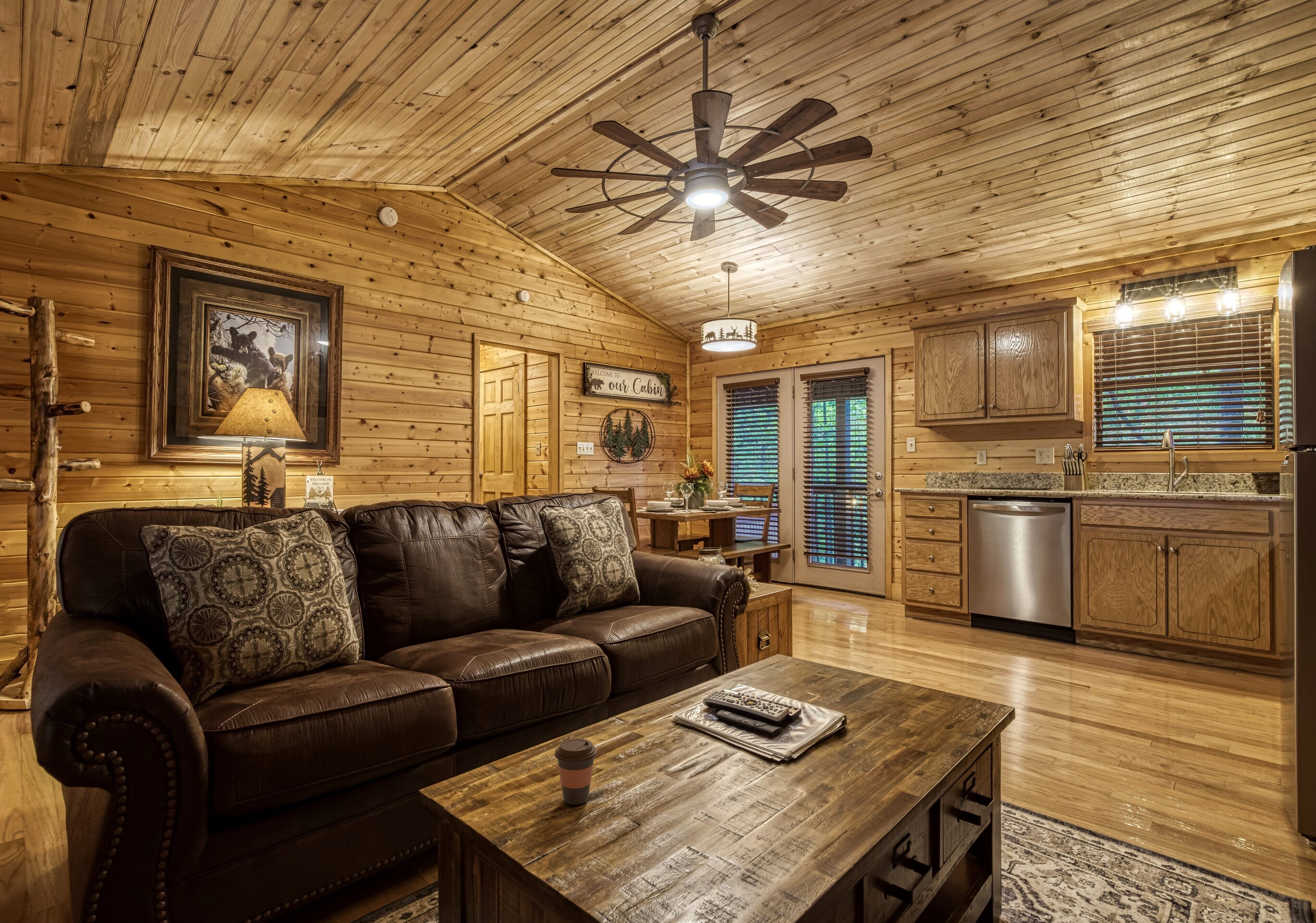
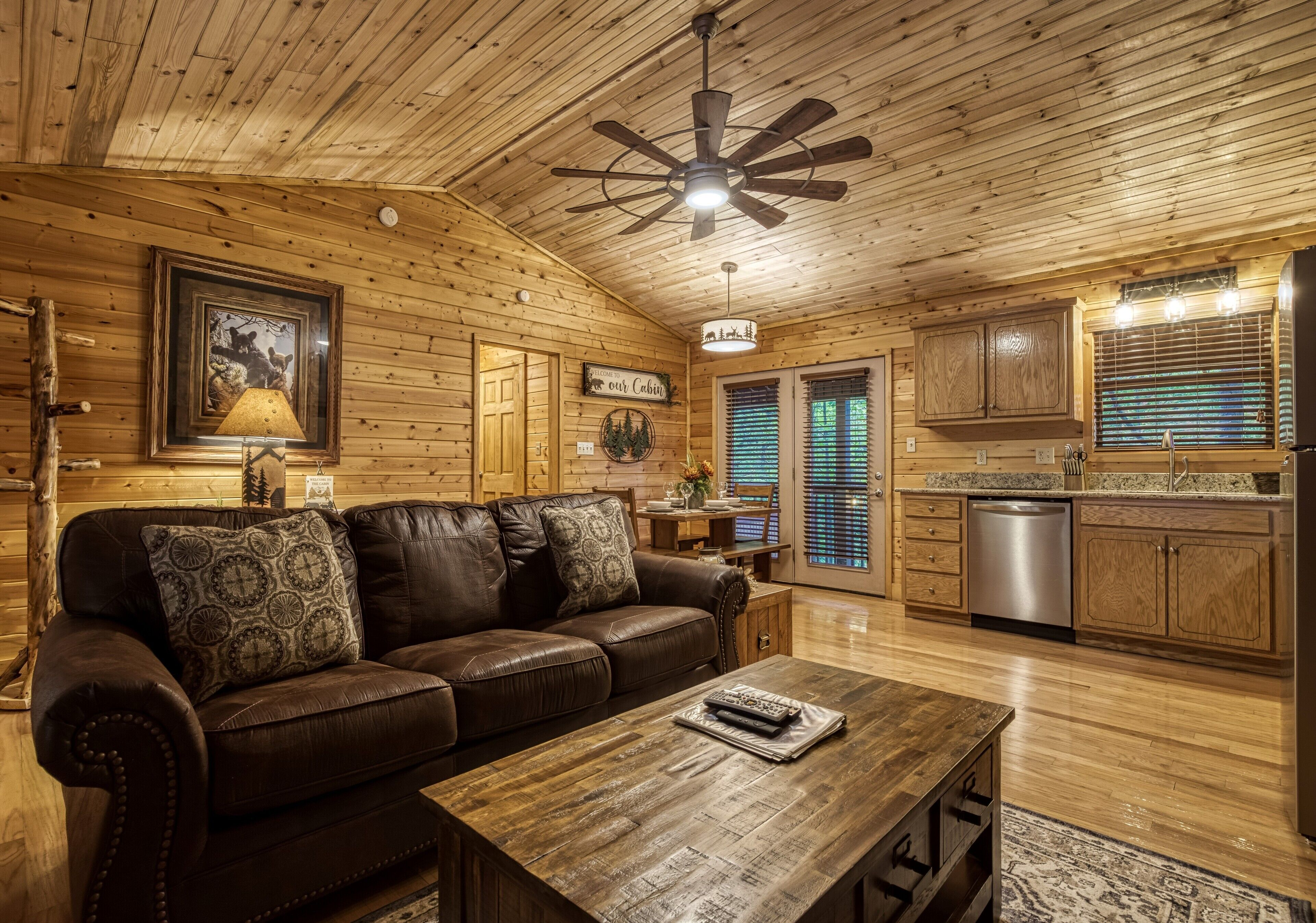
- coffee cup (576, 772)
